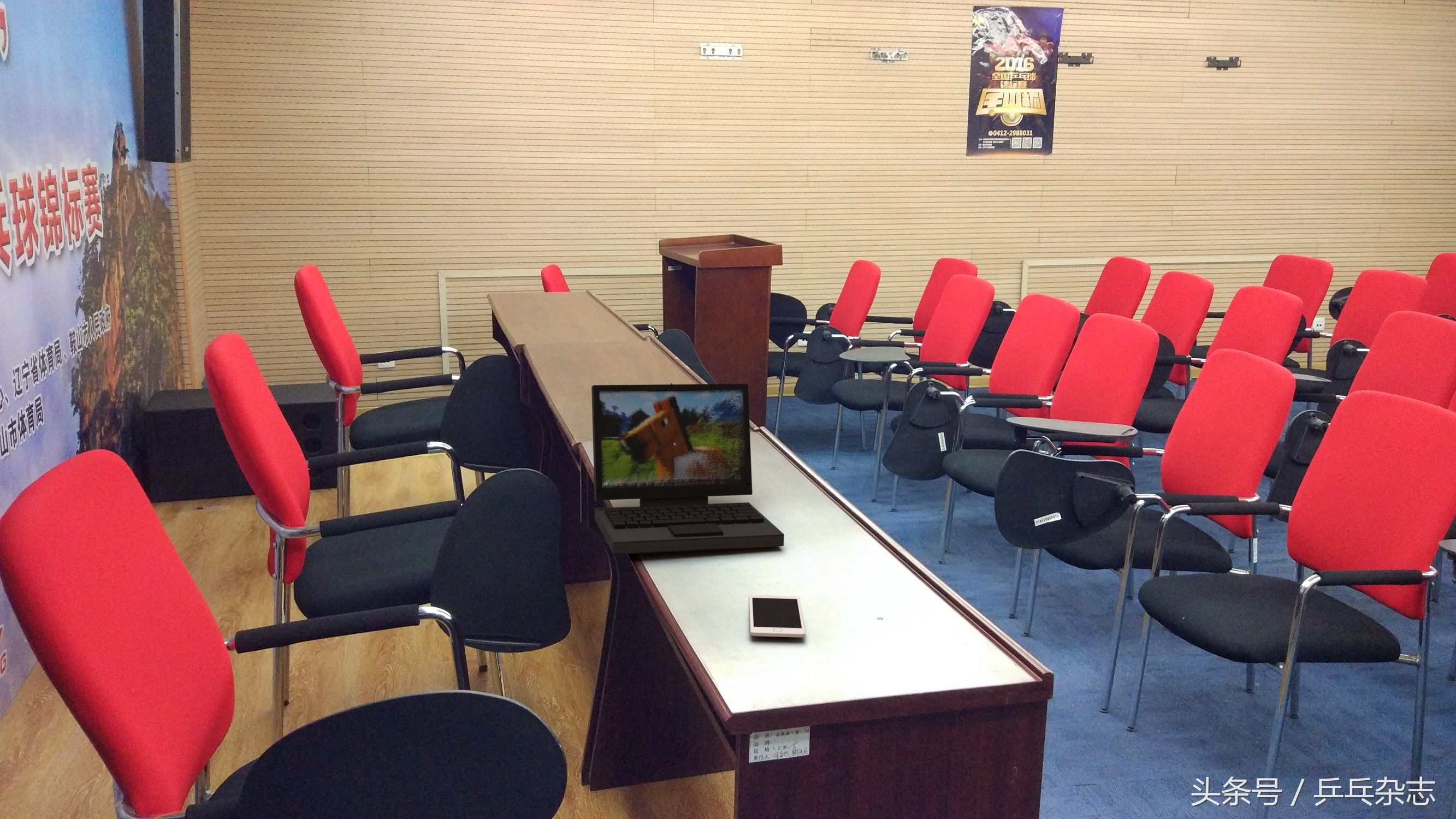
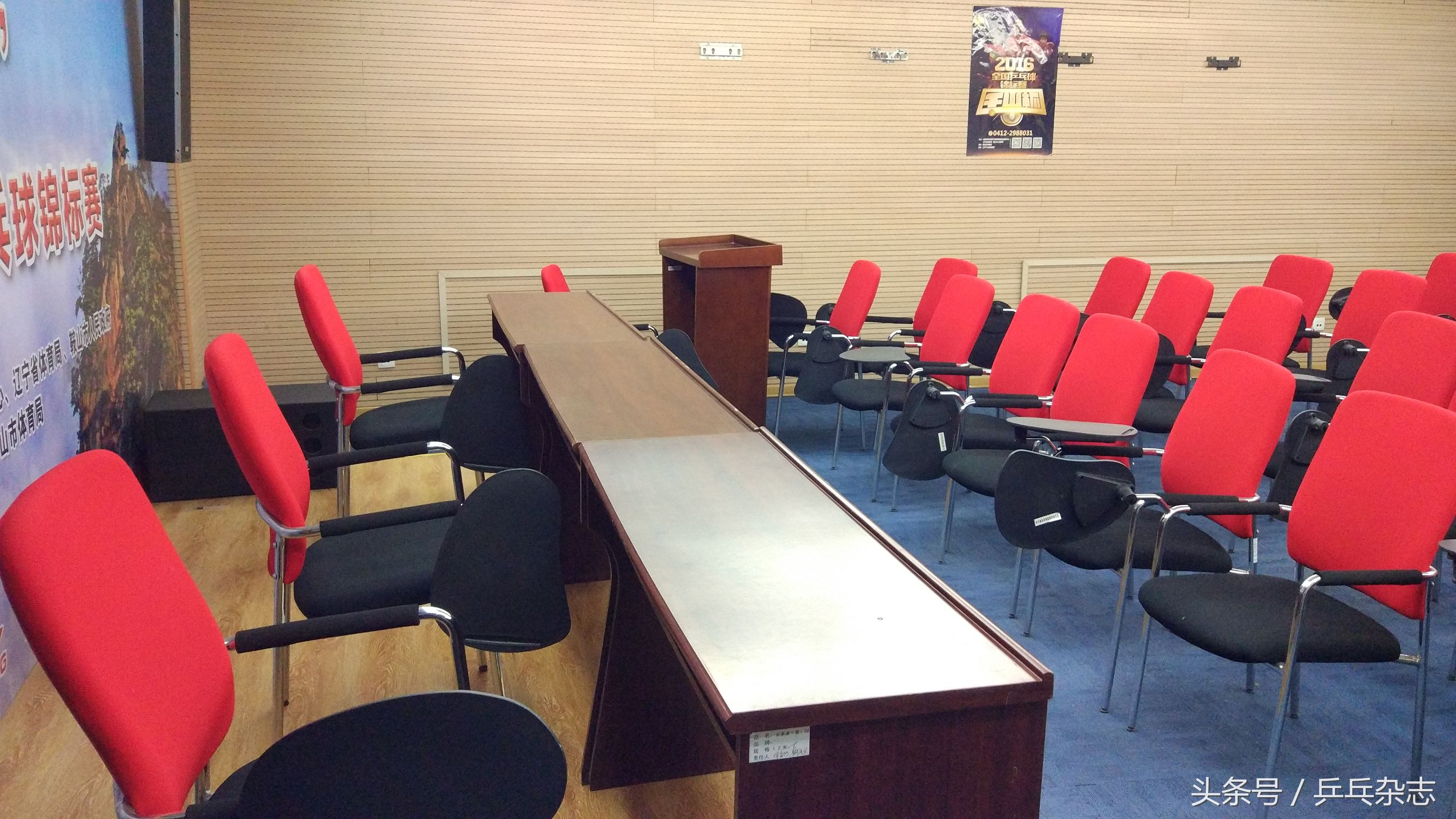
- cell phone (776, 615)
- laptop (684, 461)
